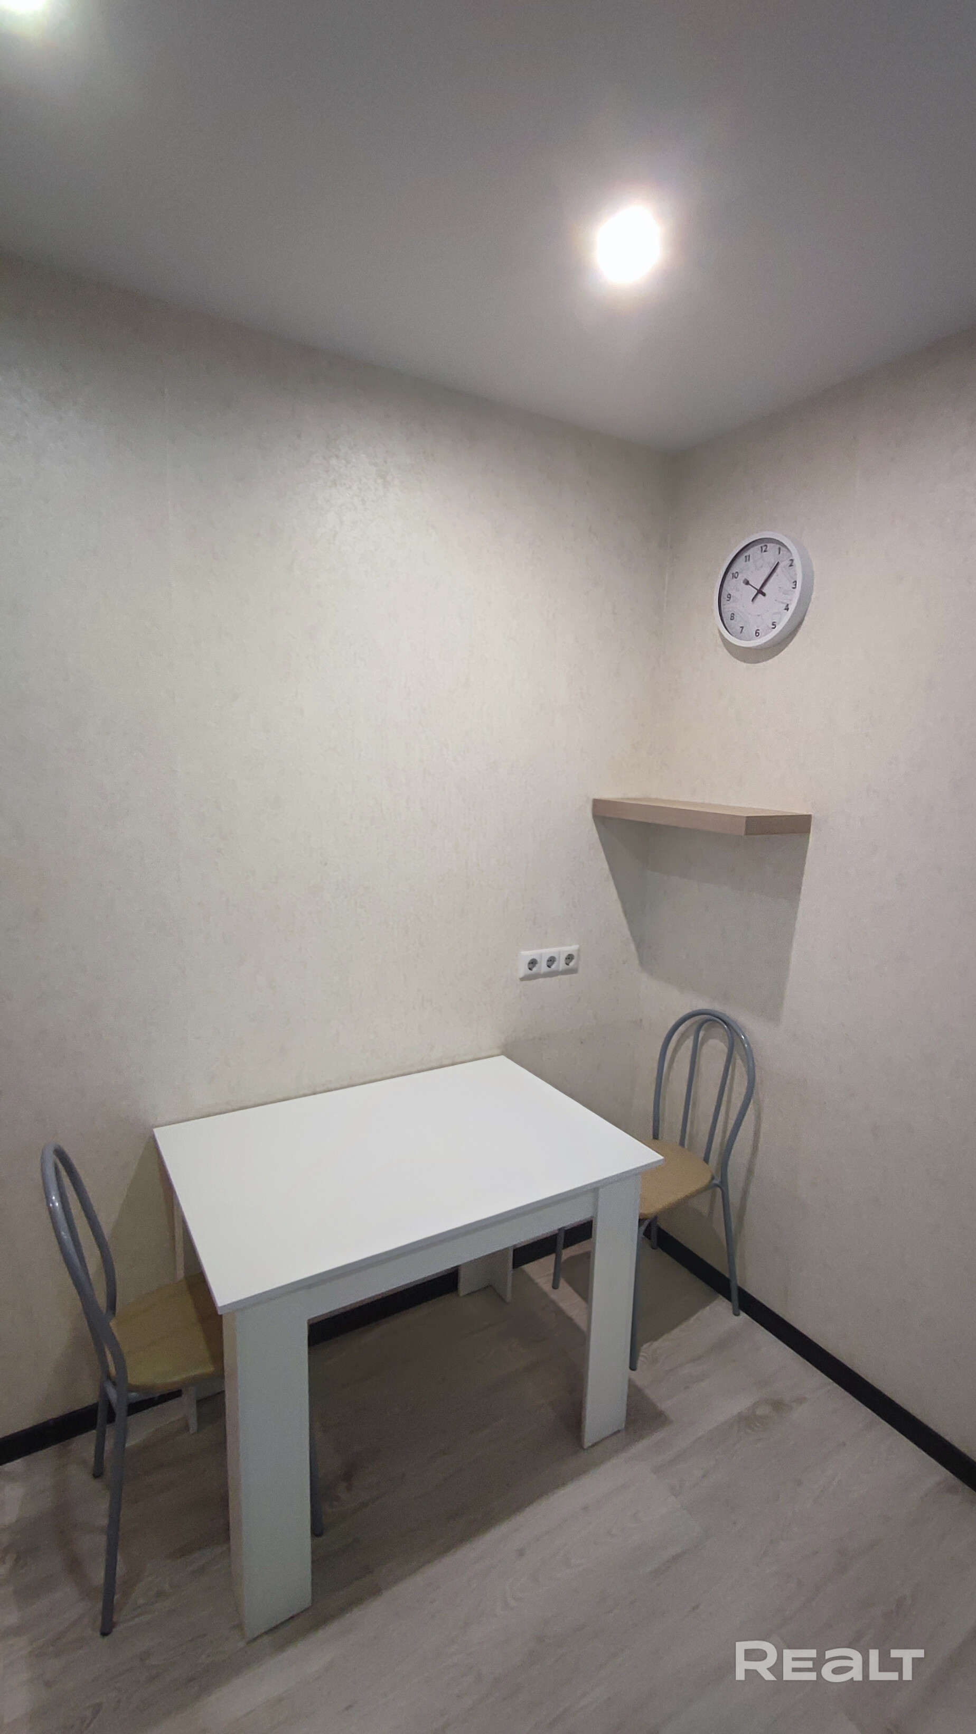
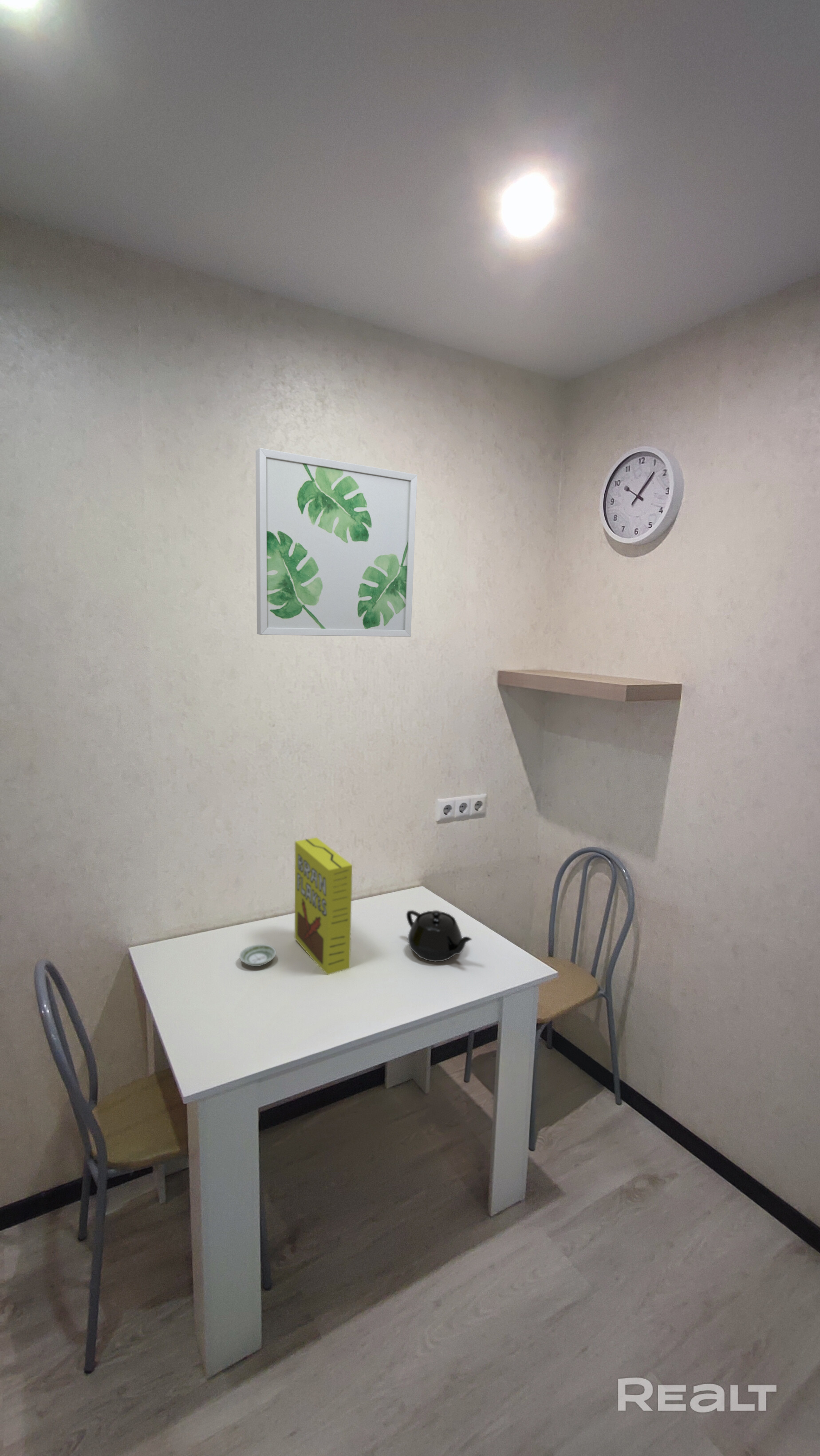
+ teapot (438, 933)
+ wall art (339, 551)
+ cereal box (322, 904)
+ saucer (258, 957)
